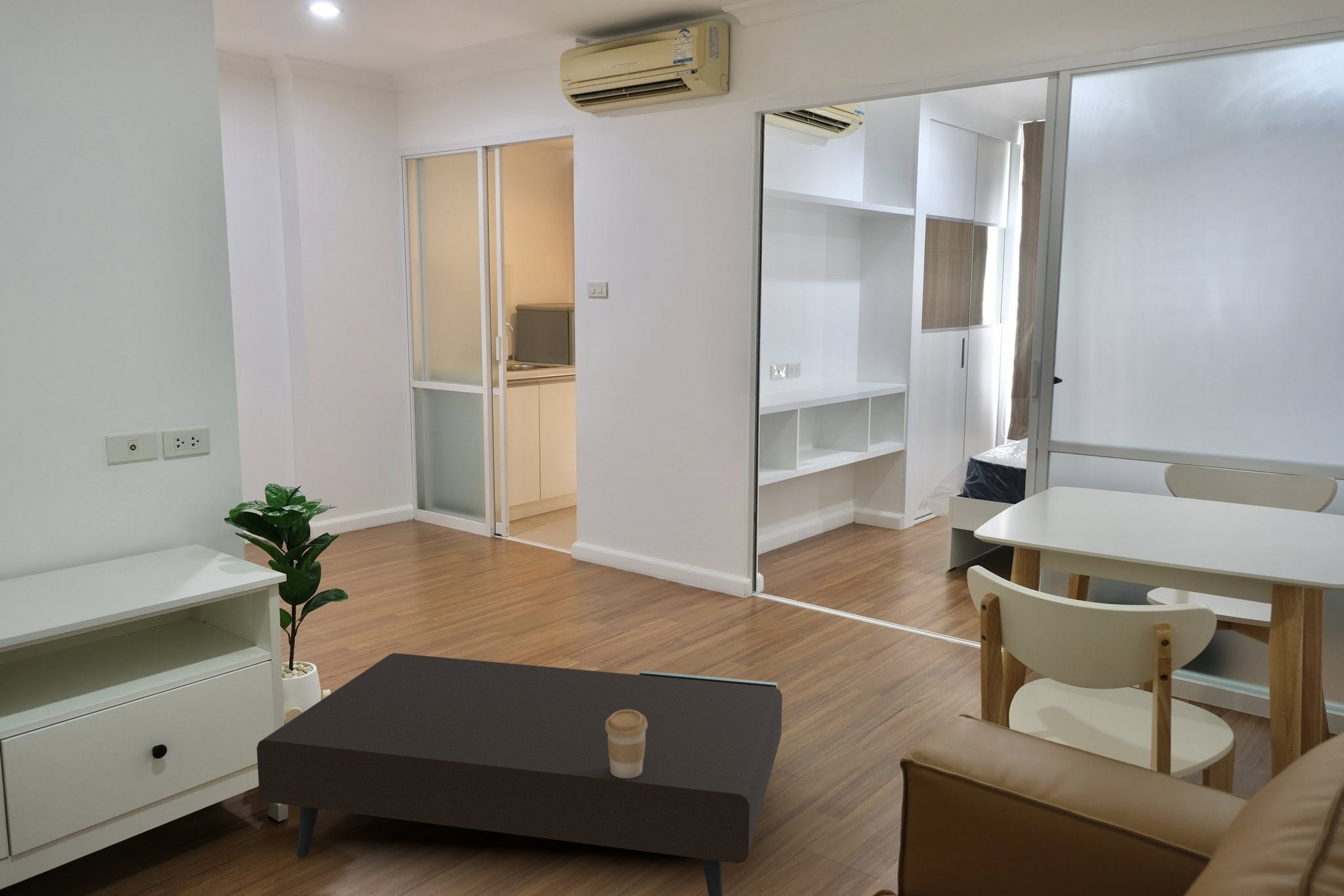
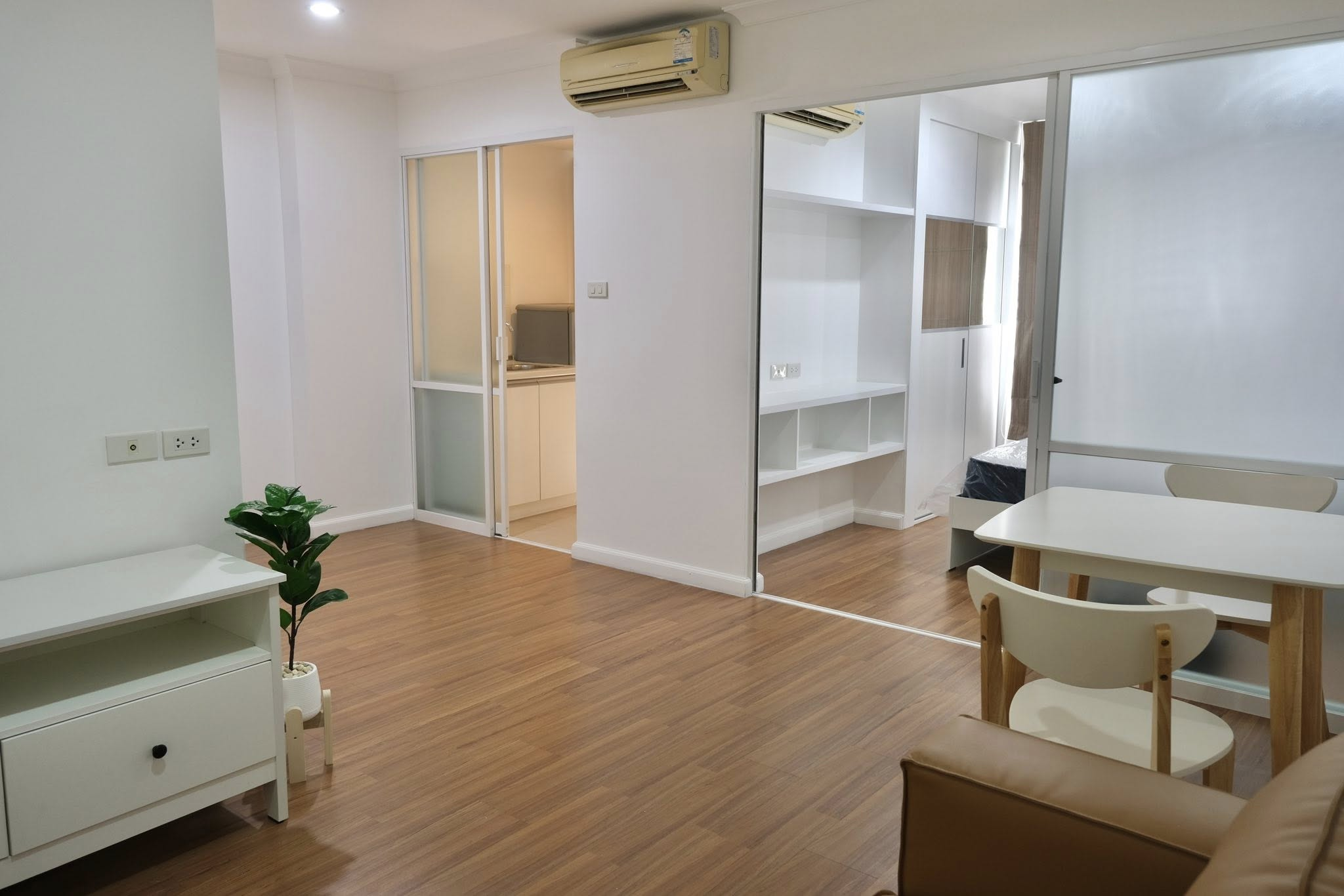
- coffee cup (626, 743)
- coffee table (545, 758)
